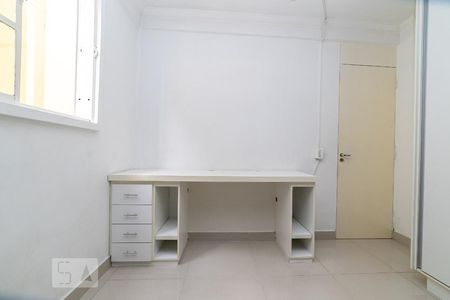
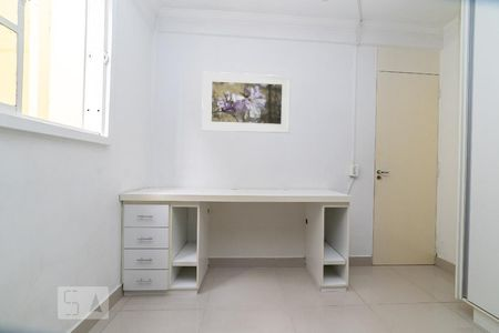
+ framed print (246, 102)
